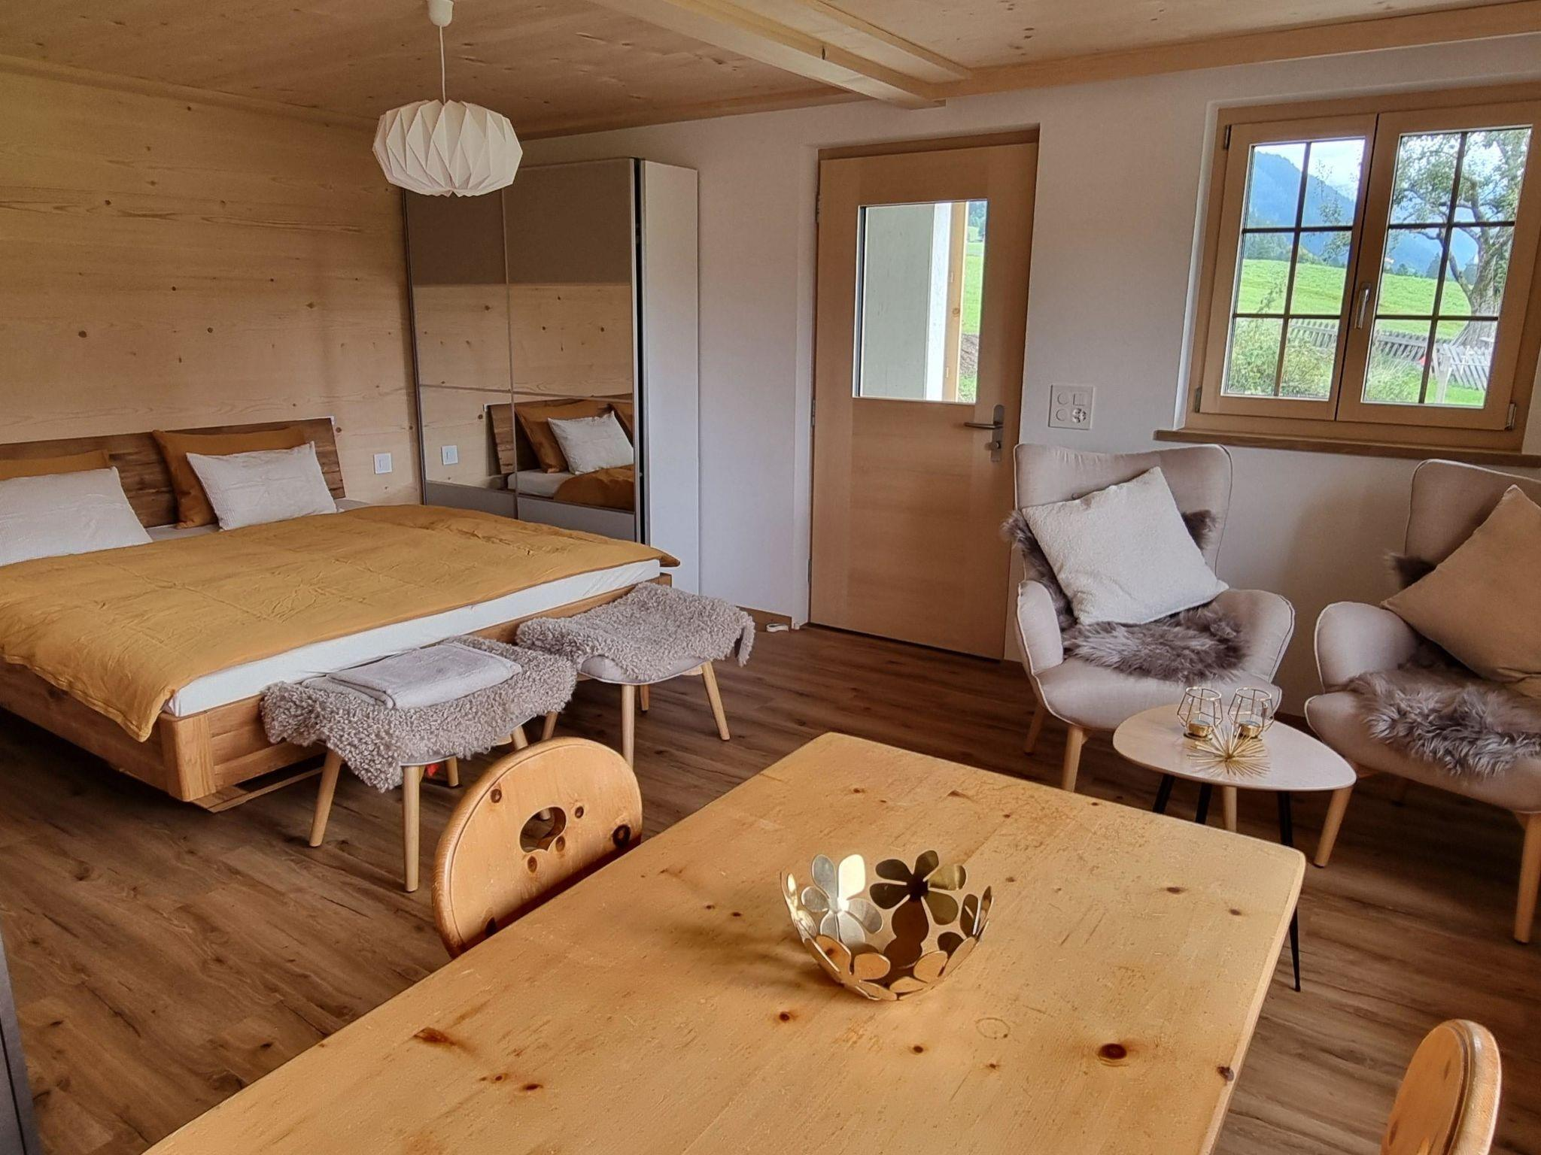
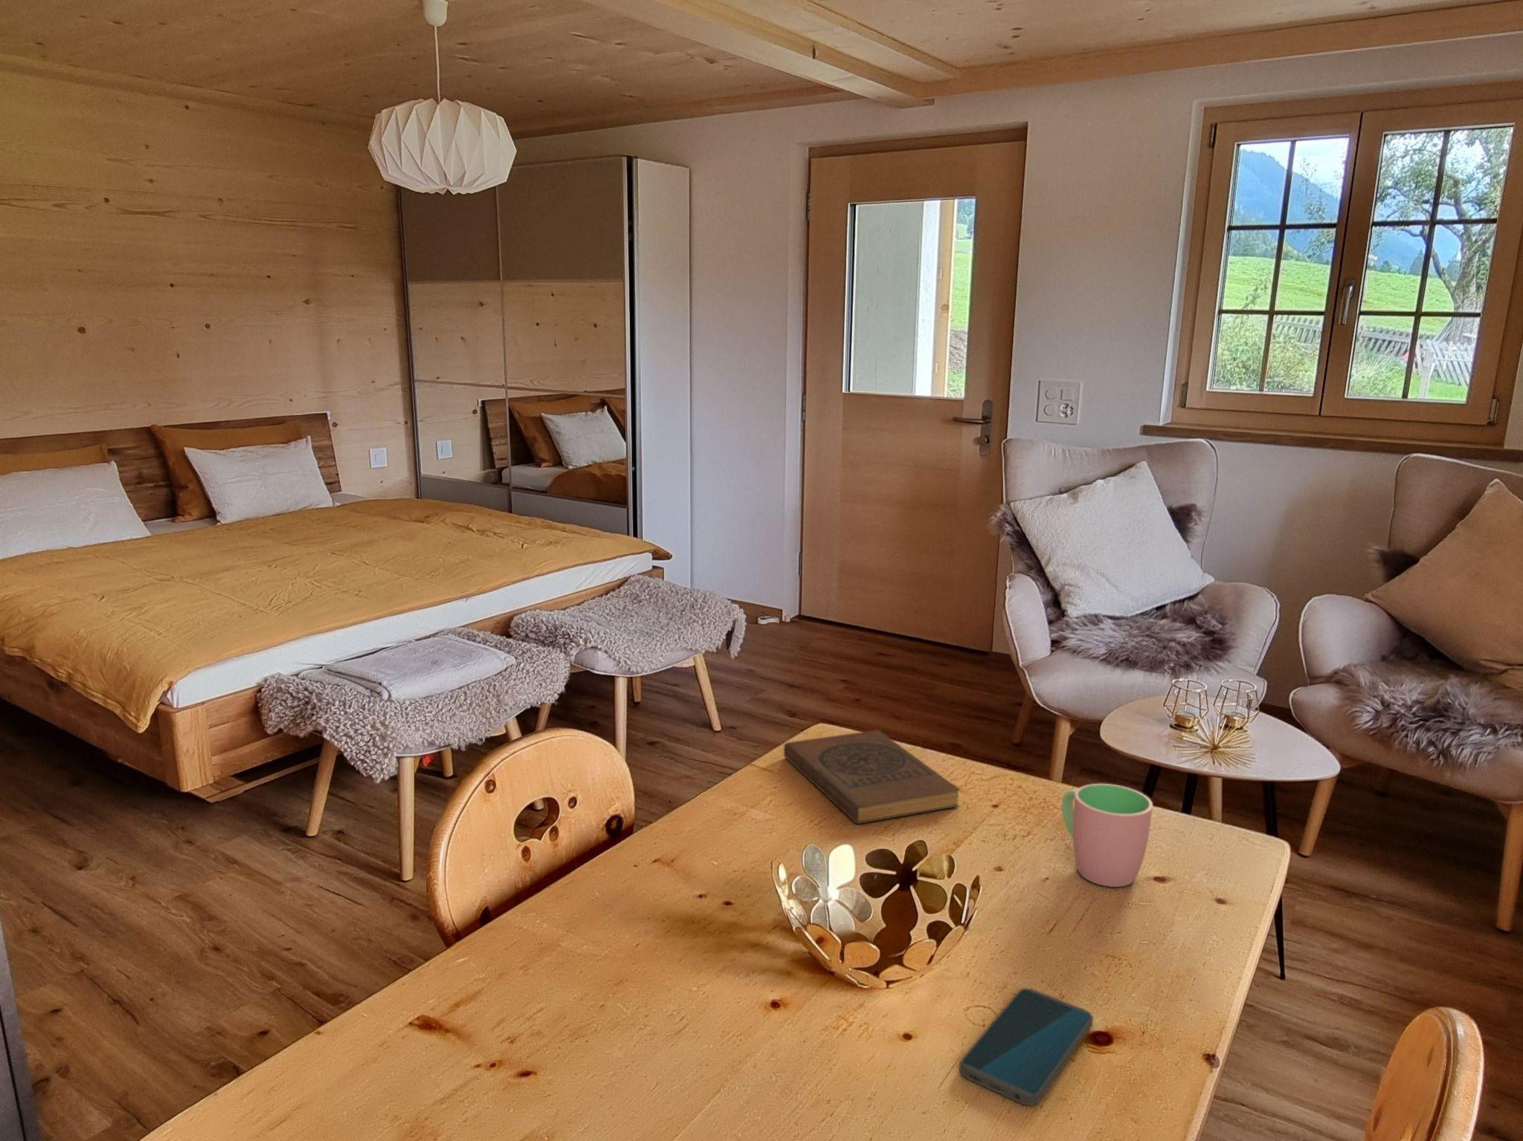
+ book (868, 773)
+ smartphone (1029, 1042)
+ cup (1100, 831)
